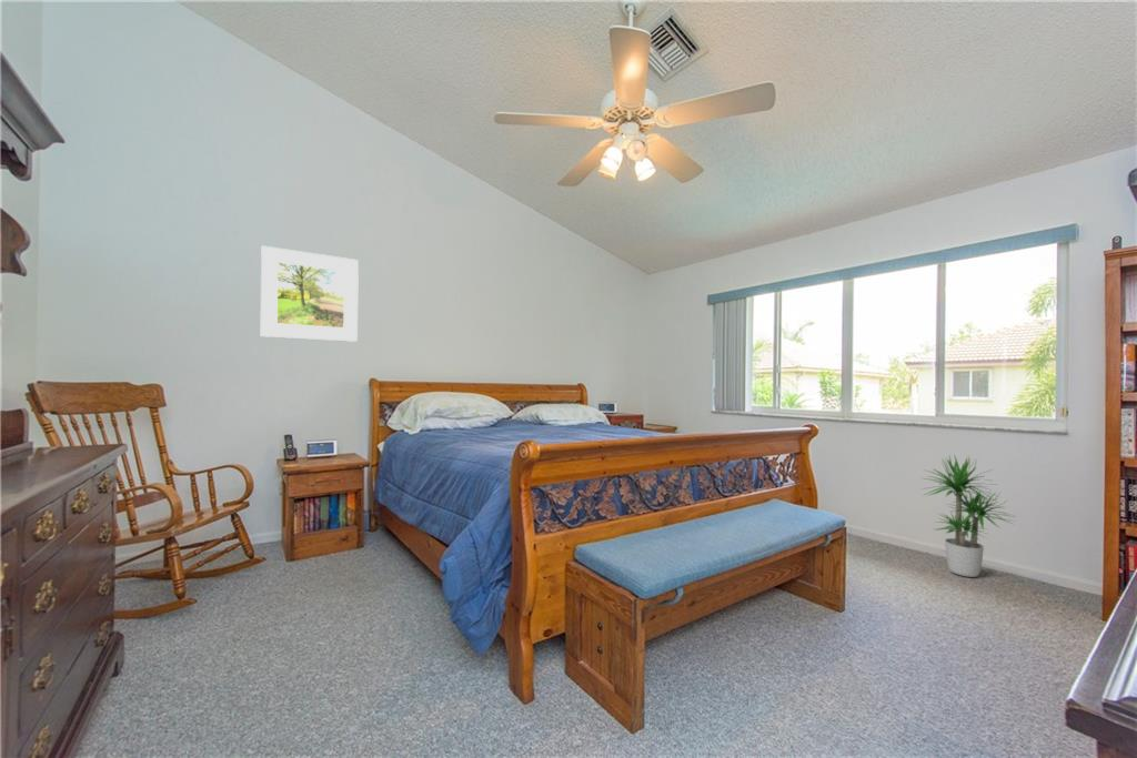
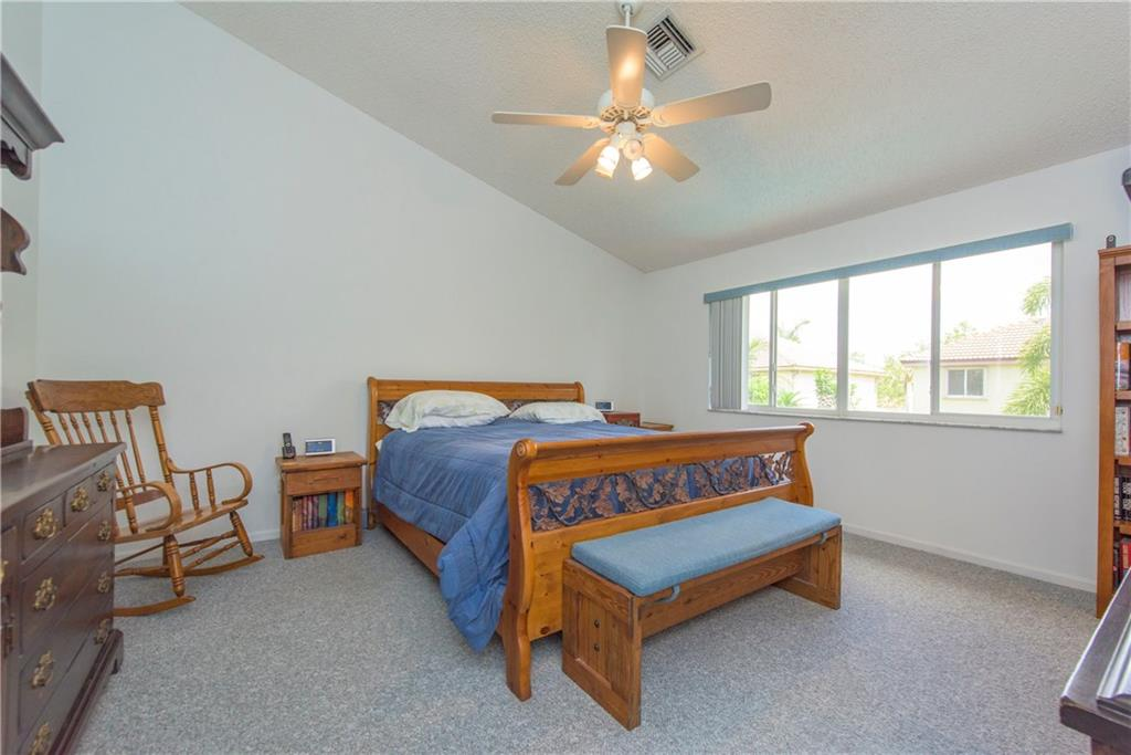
- potted plant (966, 516)
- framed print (311, 295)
